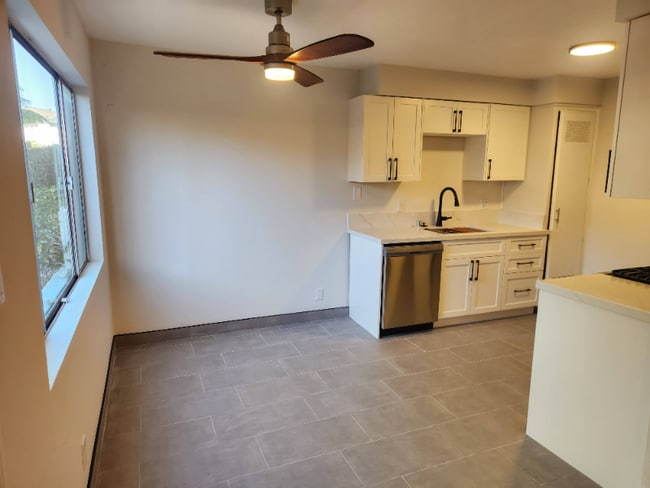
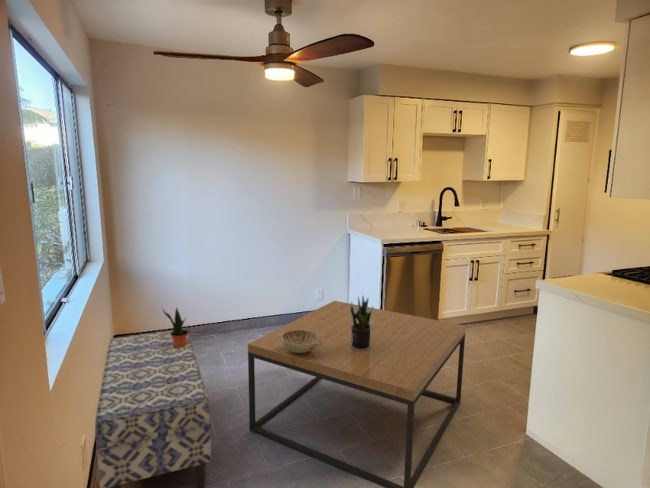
+ decorative bowl (300, 343)
+ potted plant (360, 322)
+ potted plant (175, 326)
+ coffee table (362, 375)
+ bench (154, 403)
